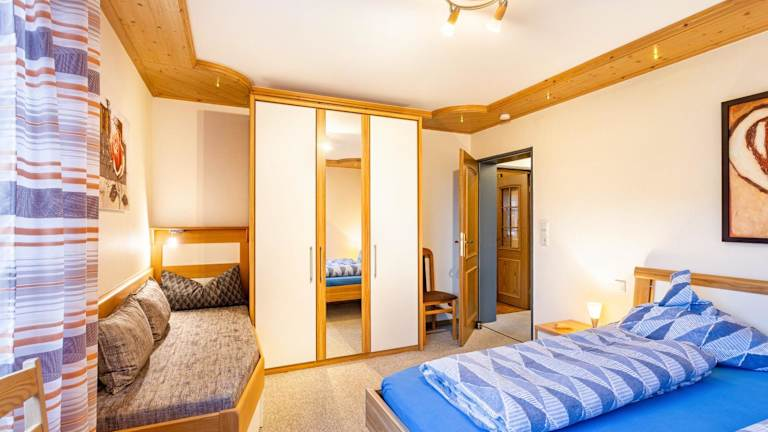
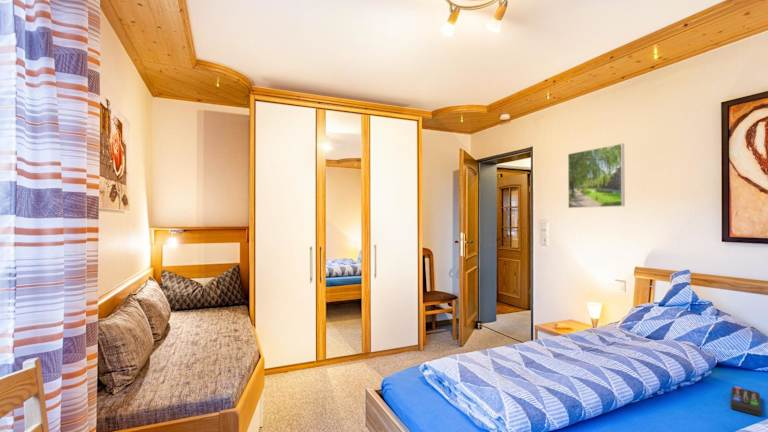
+ remote control (745, 399)
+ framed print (594, 178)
